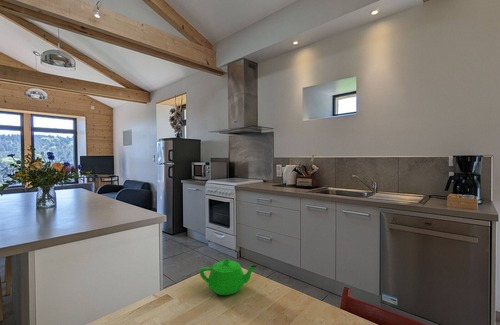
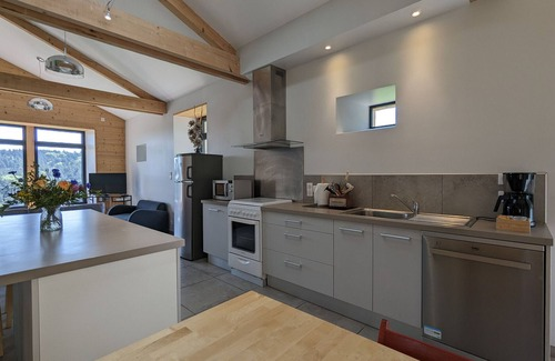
- teapot (228, 274)
